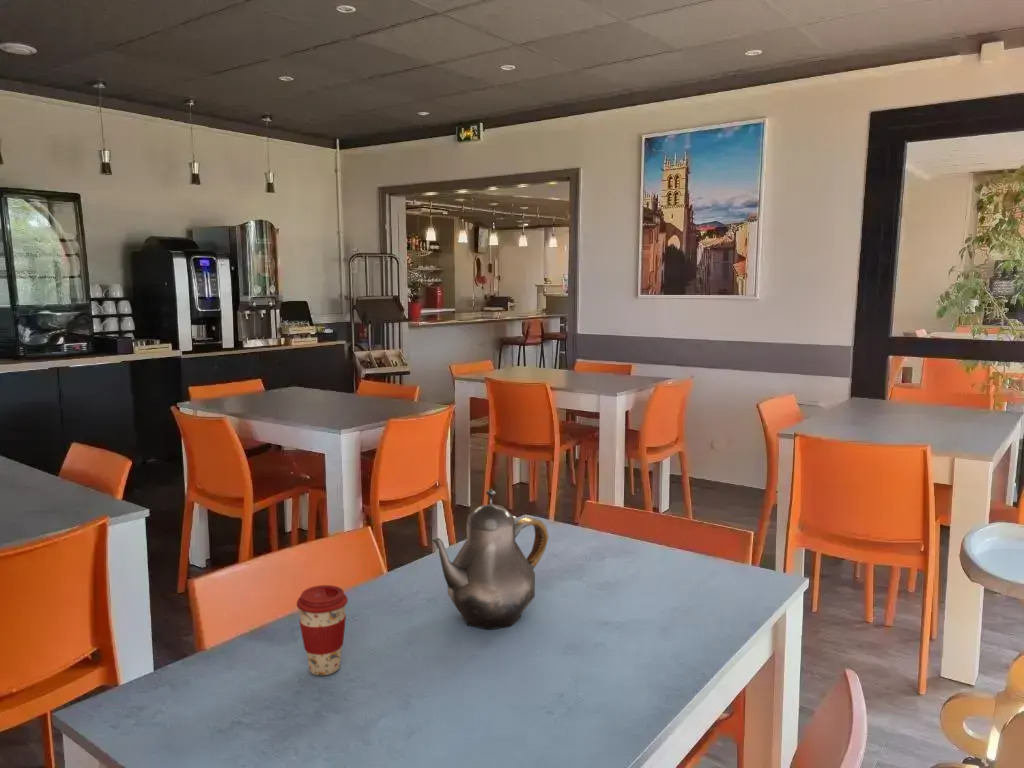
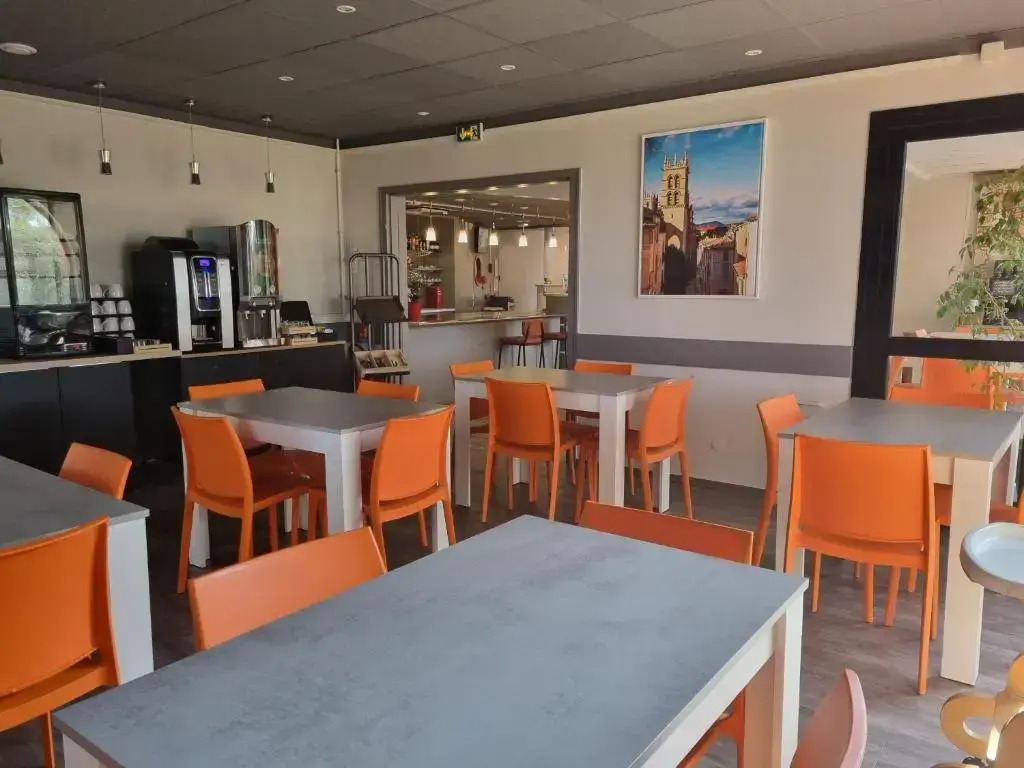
- teapot (491, 552)
- coffee cup (323, 630)
